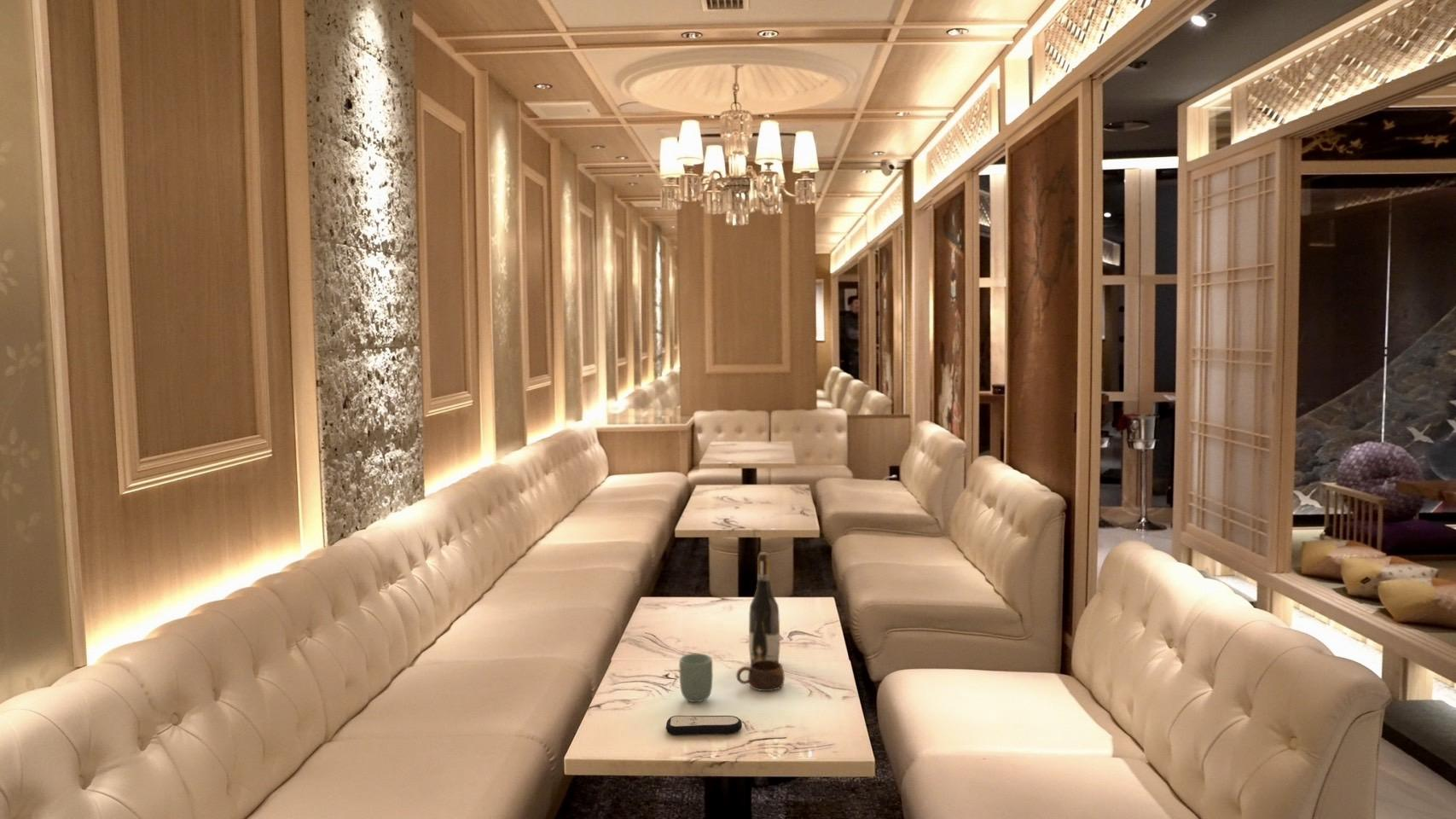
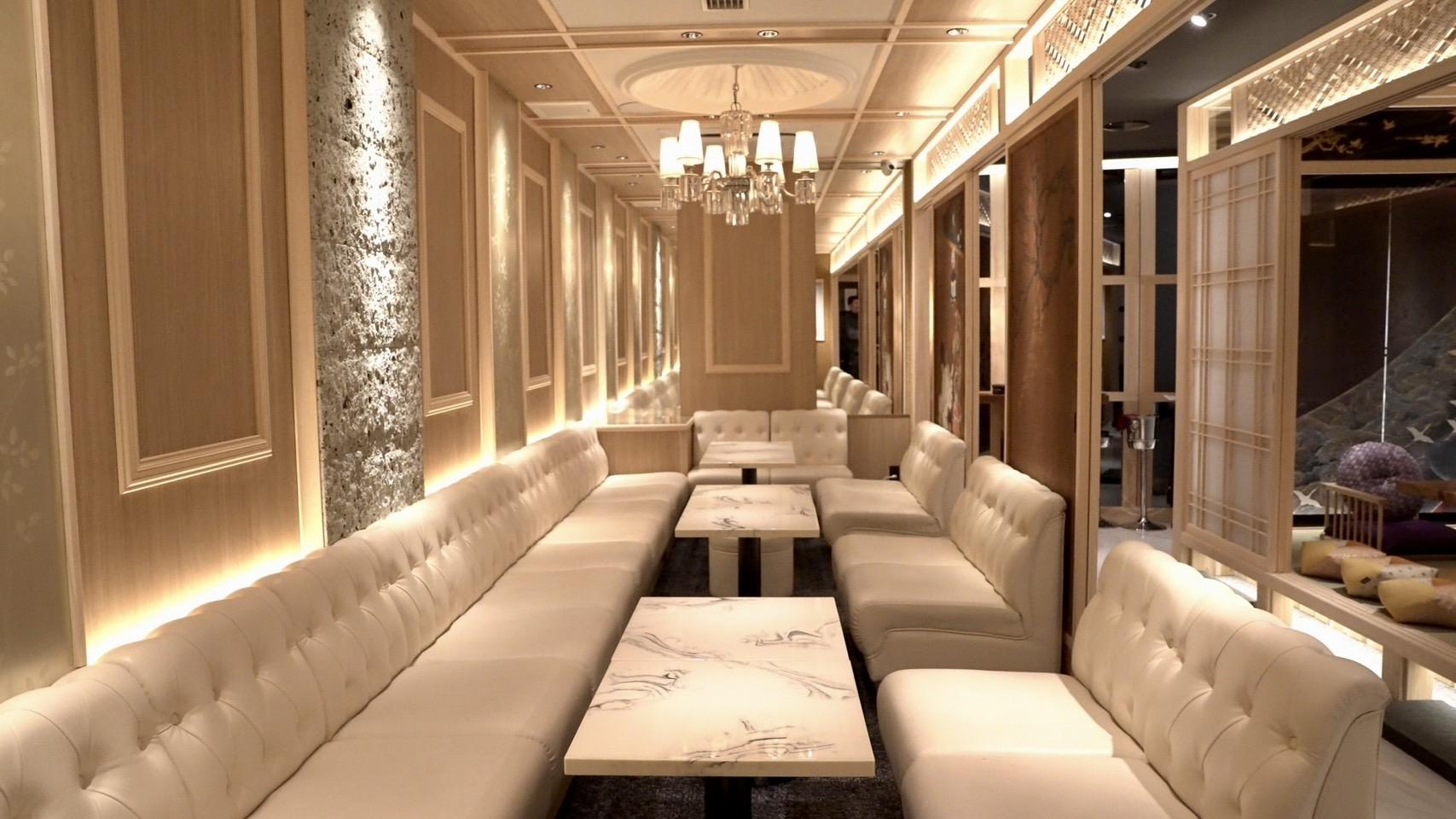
- cup (760, 675)
- wine bottle (763, 608)
- remote control (704, 724)
- cup (696, 678)
